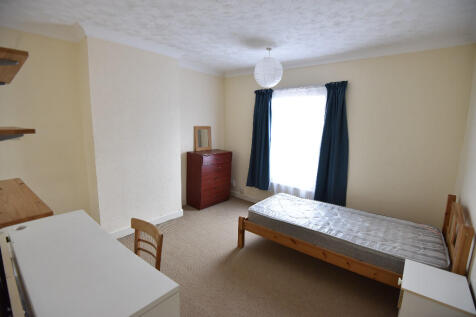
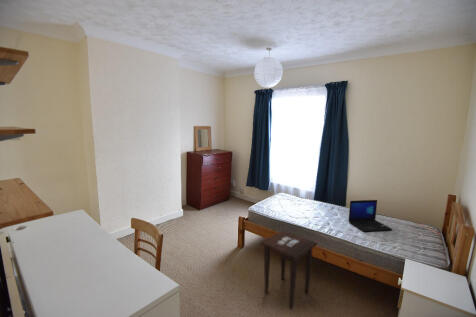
+ side table (284, 266)
+ laptop (370, 215)
